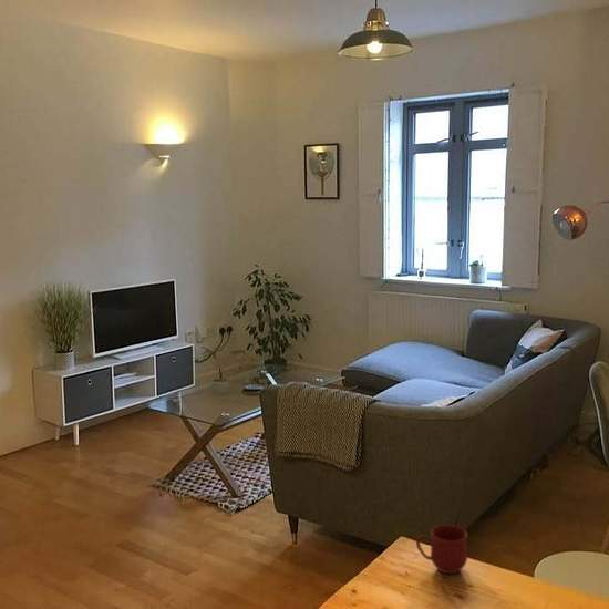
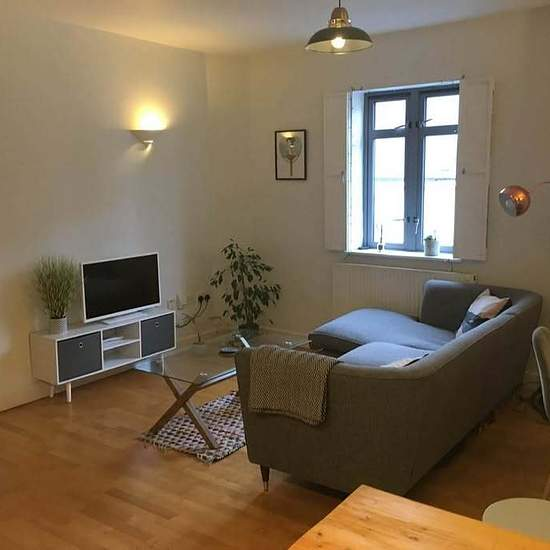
- mug (441, 549)
